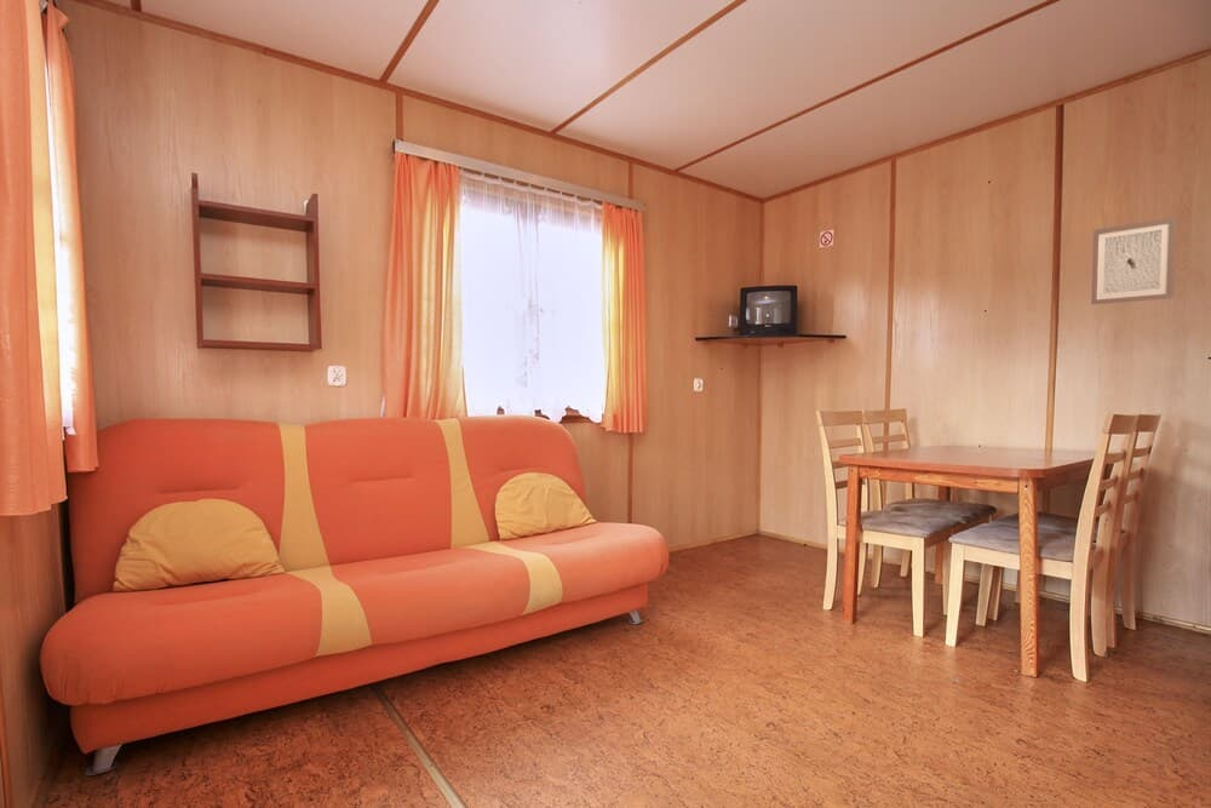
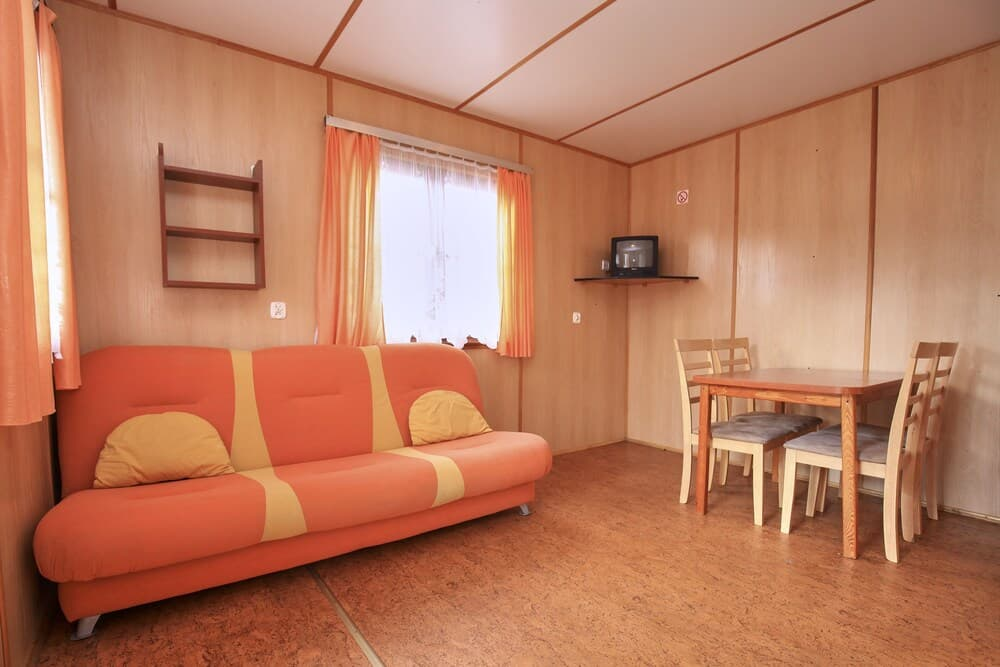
- wall art (1132, 263)
